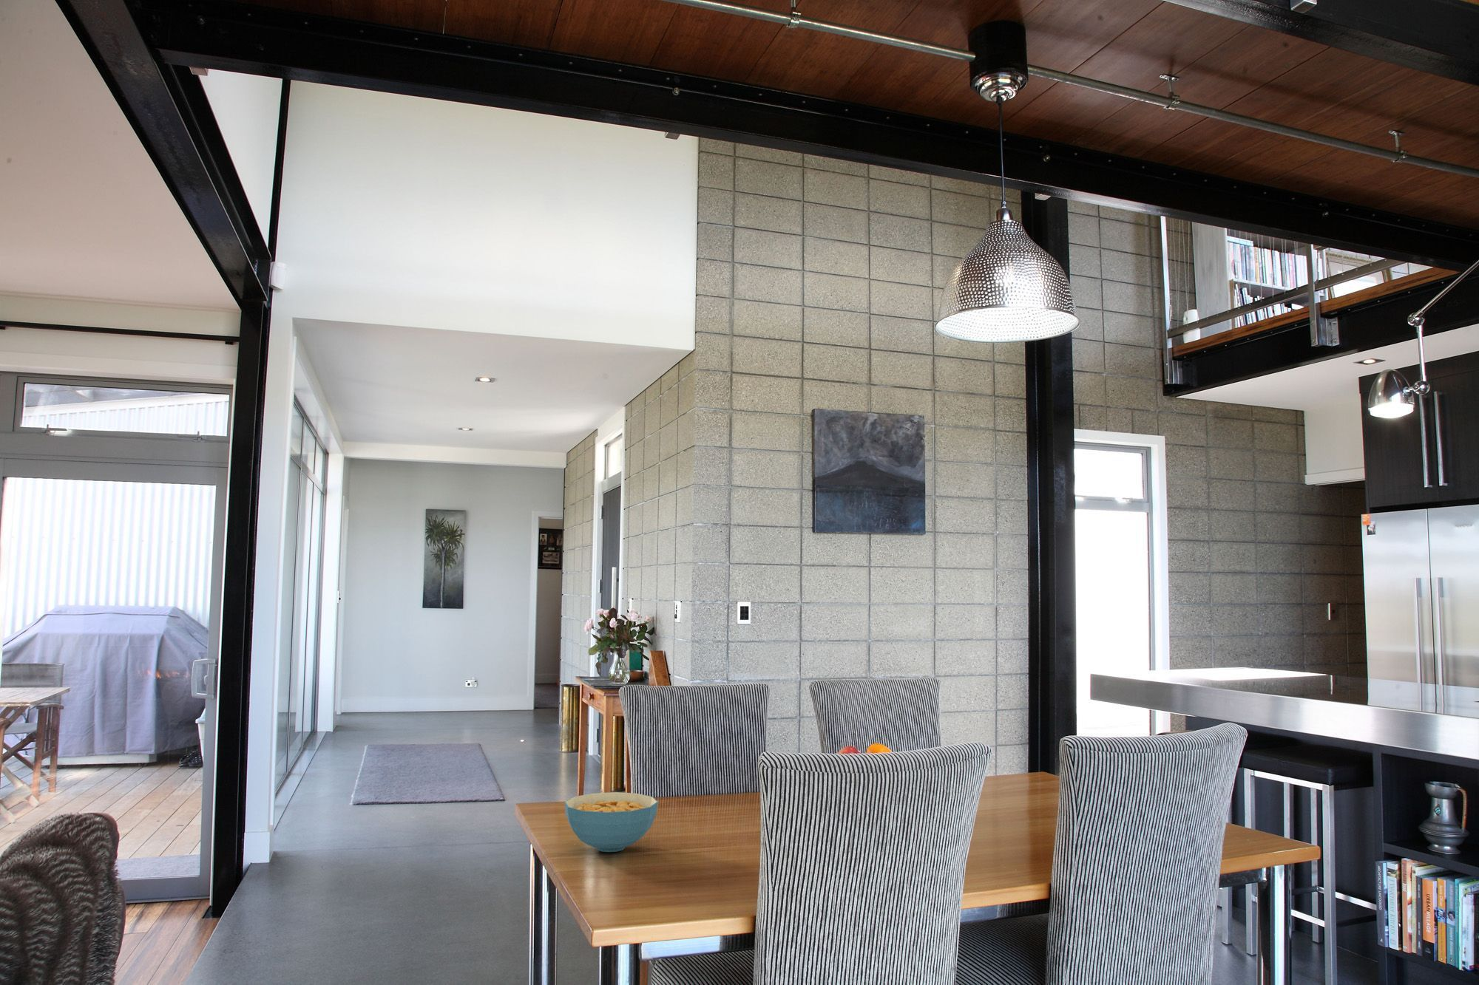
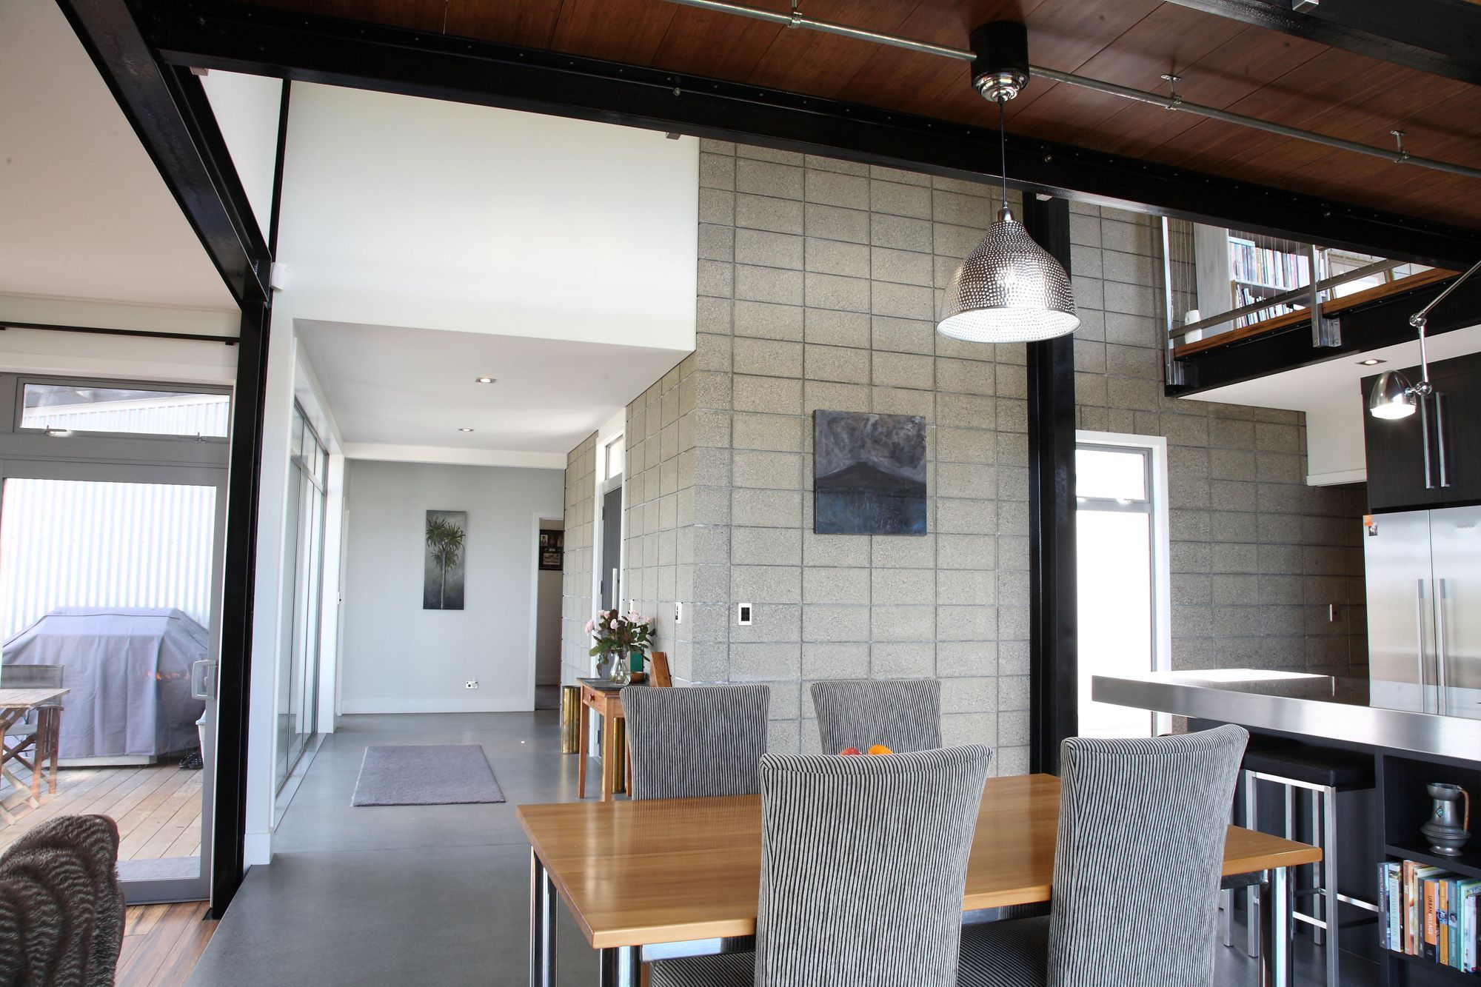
- cereal bowl (610, 824)
